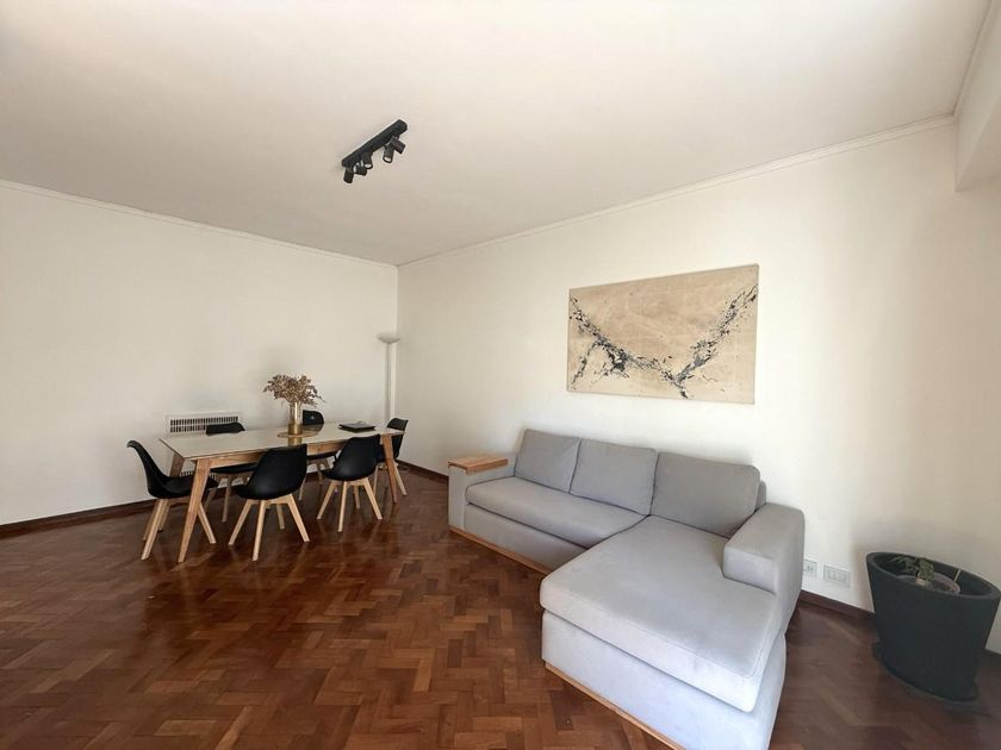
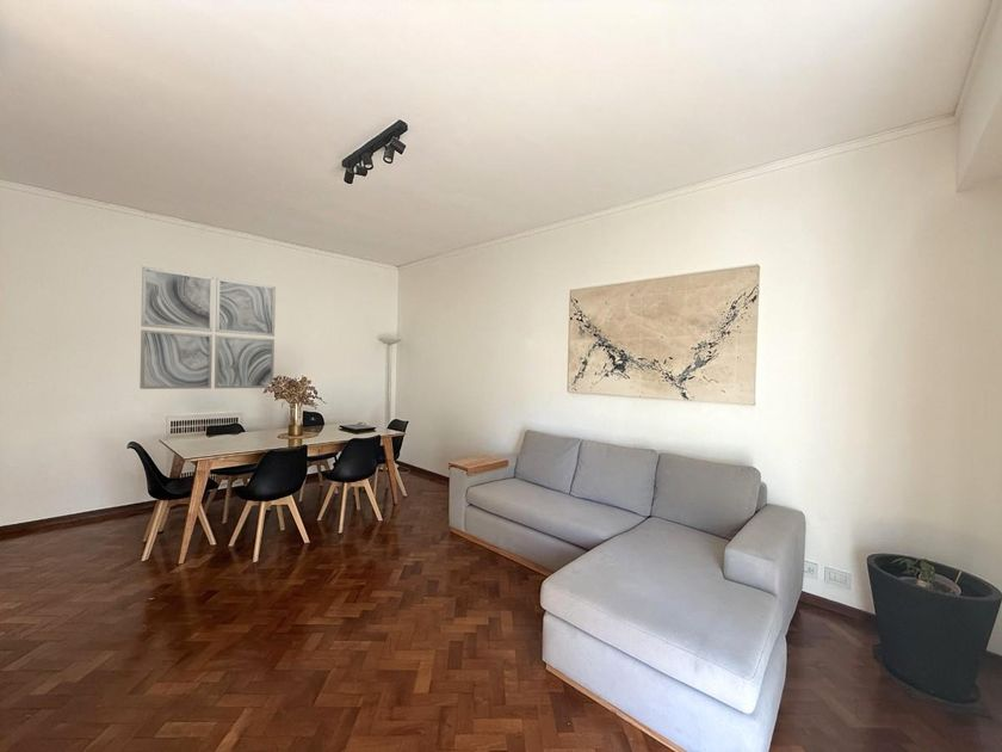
+ wall art (211, 334)
